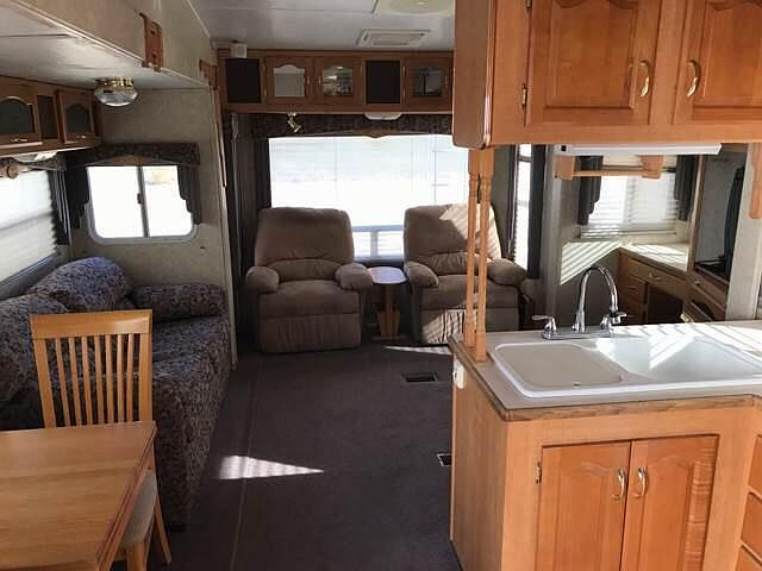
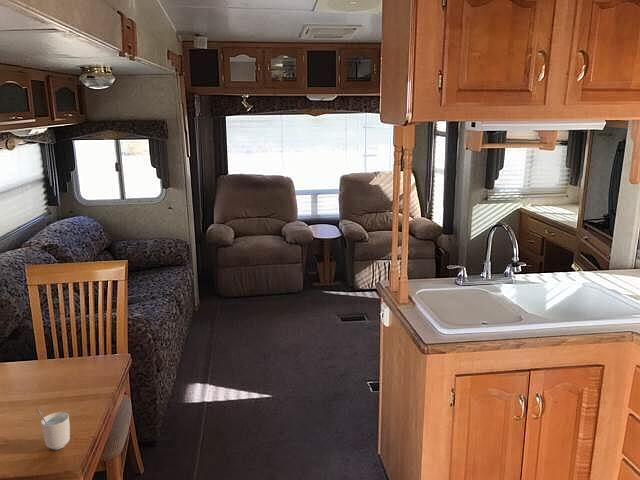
+ cup (54, 426)
